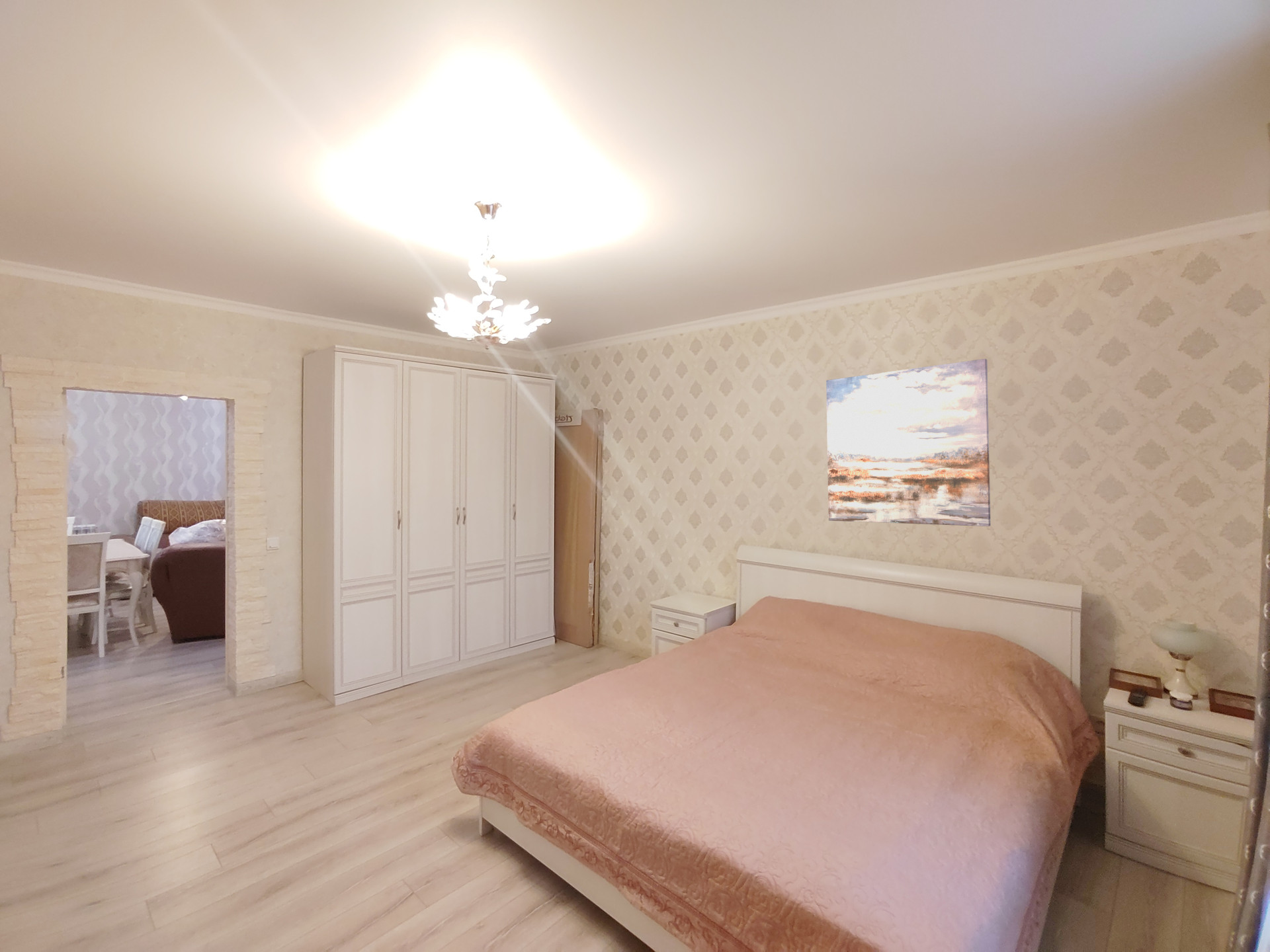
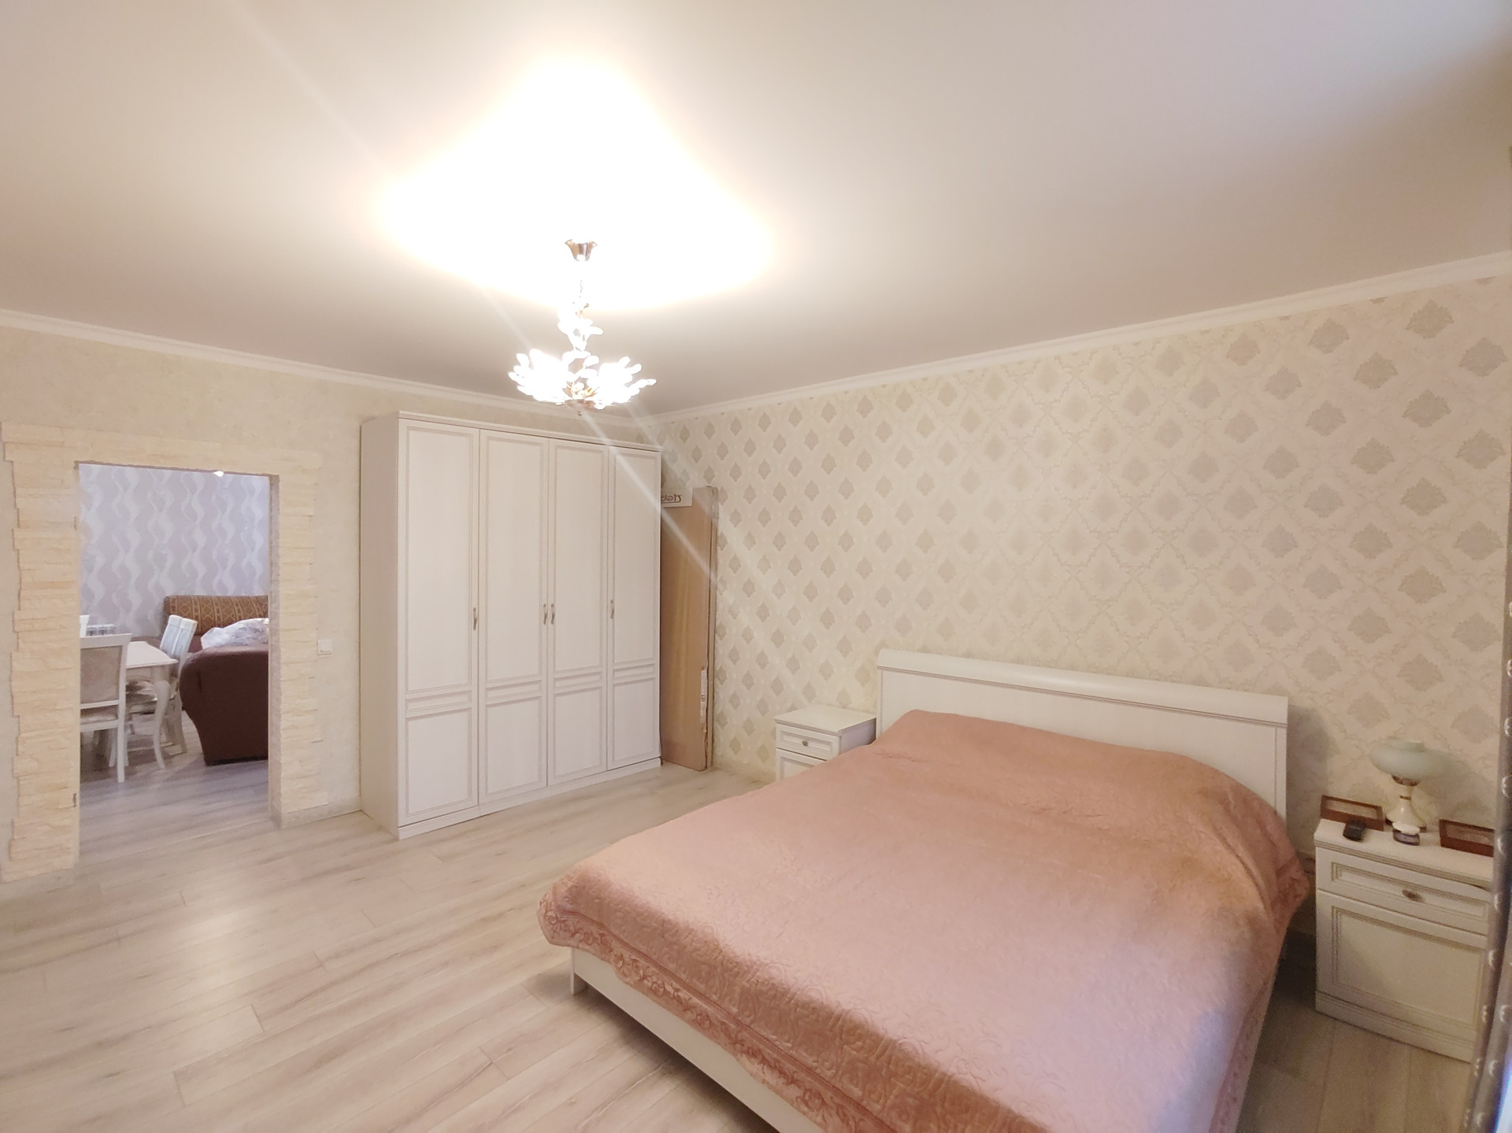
- wall art (901, 446)
